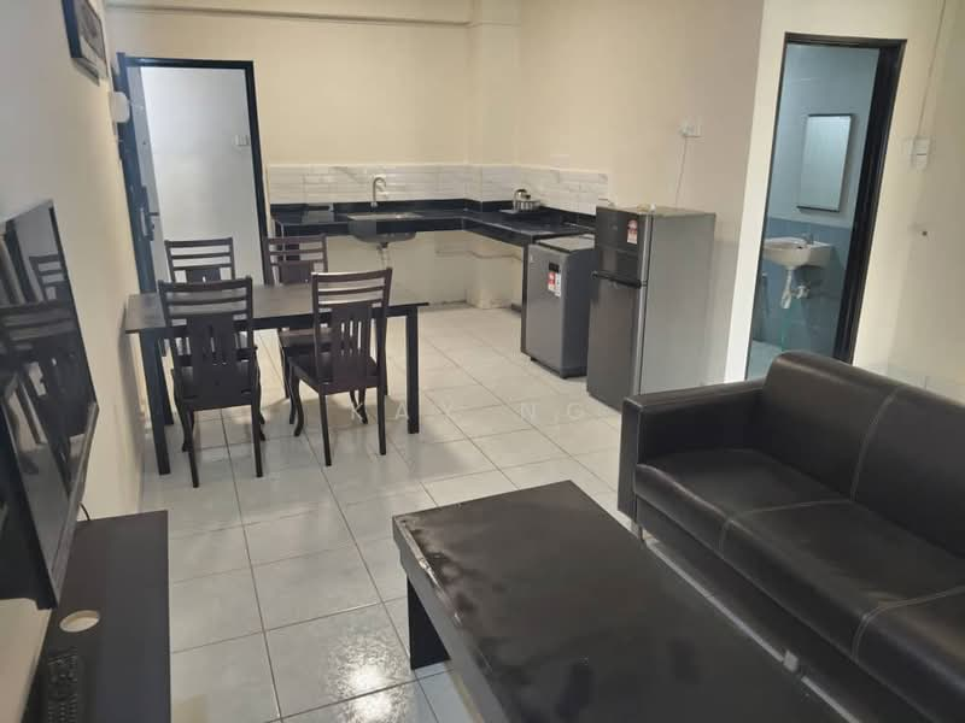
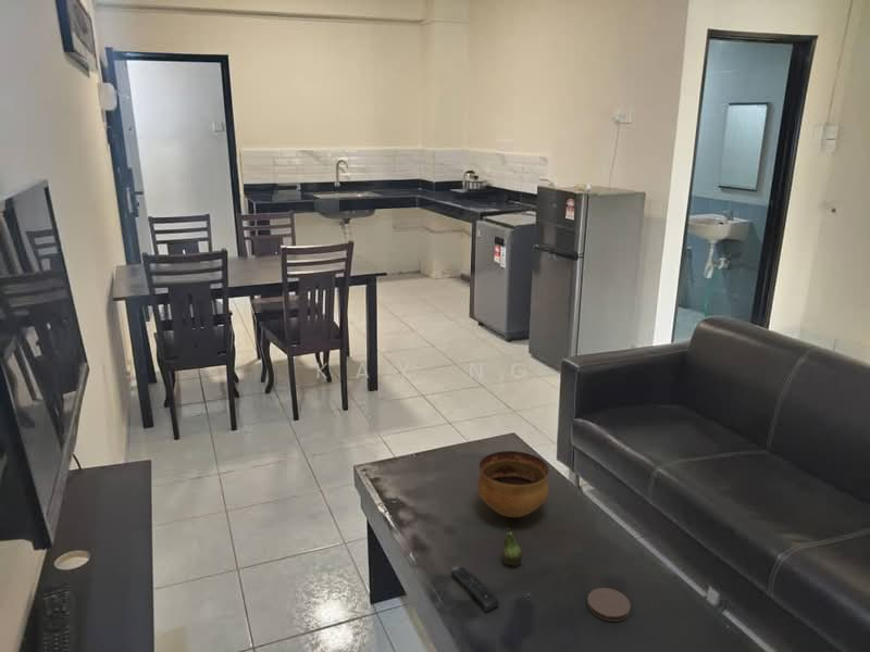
+ coaster (608, 603)
+ remote control (472, 586)
+ fruit (512, 543)
+ bowl (512, 489)
